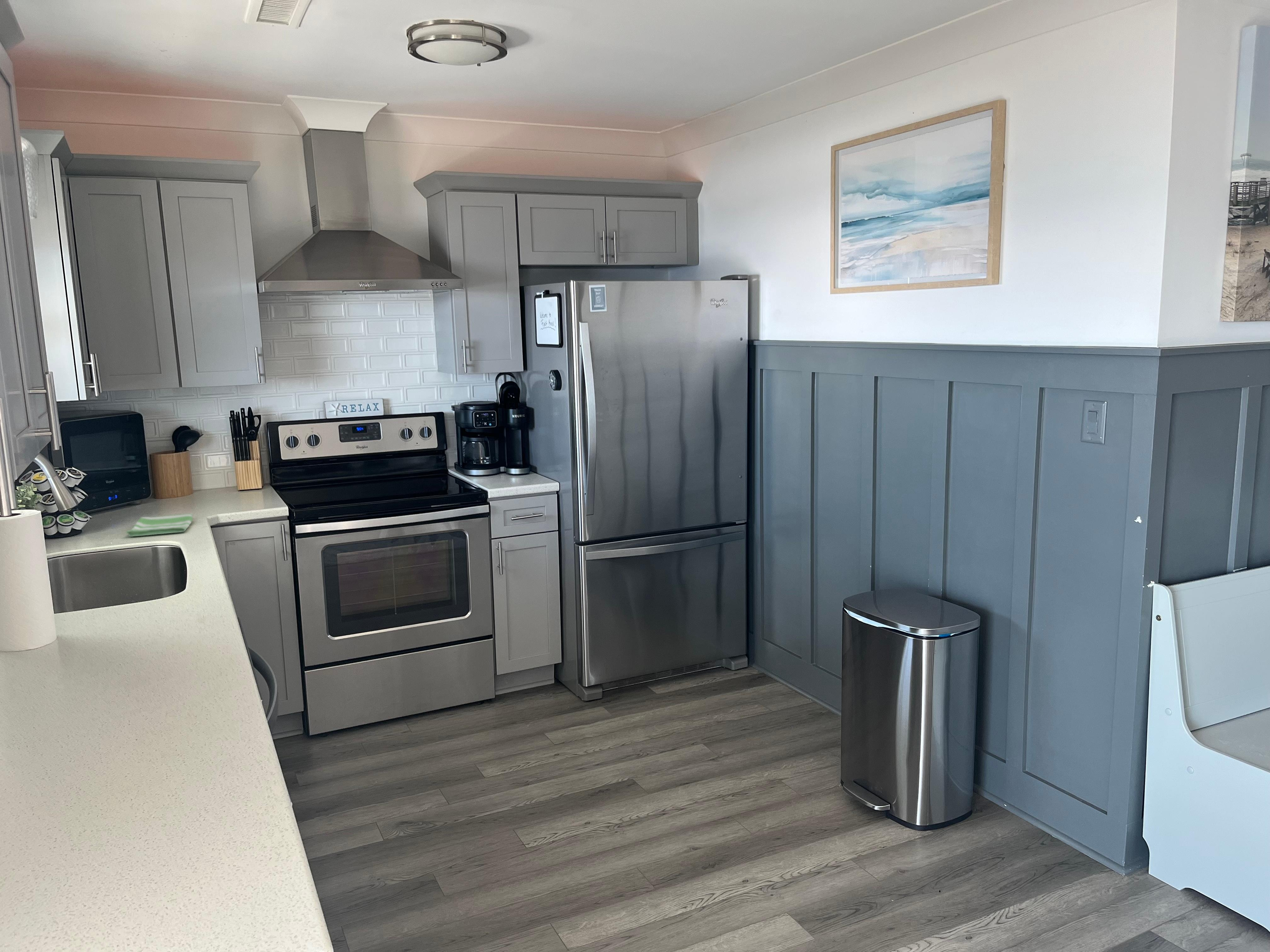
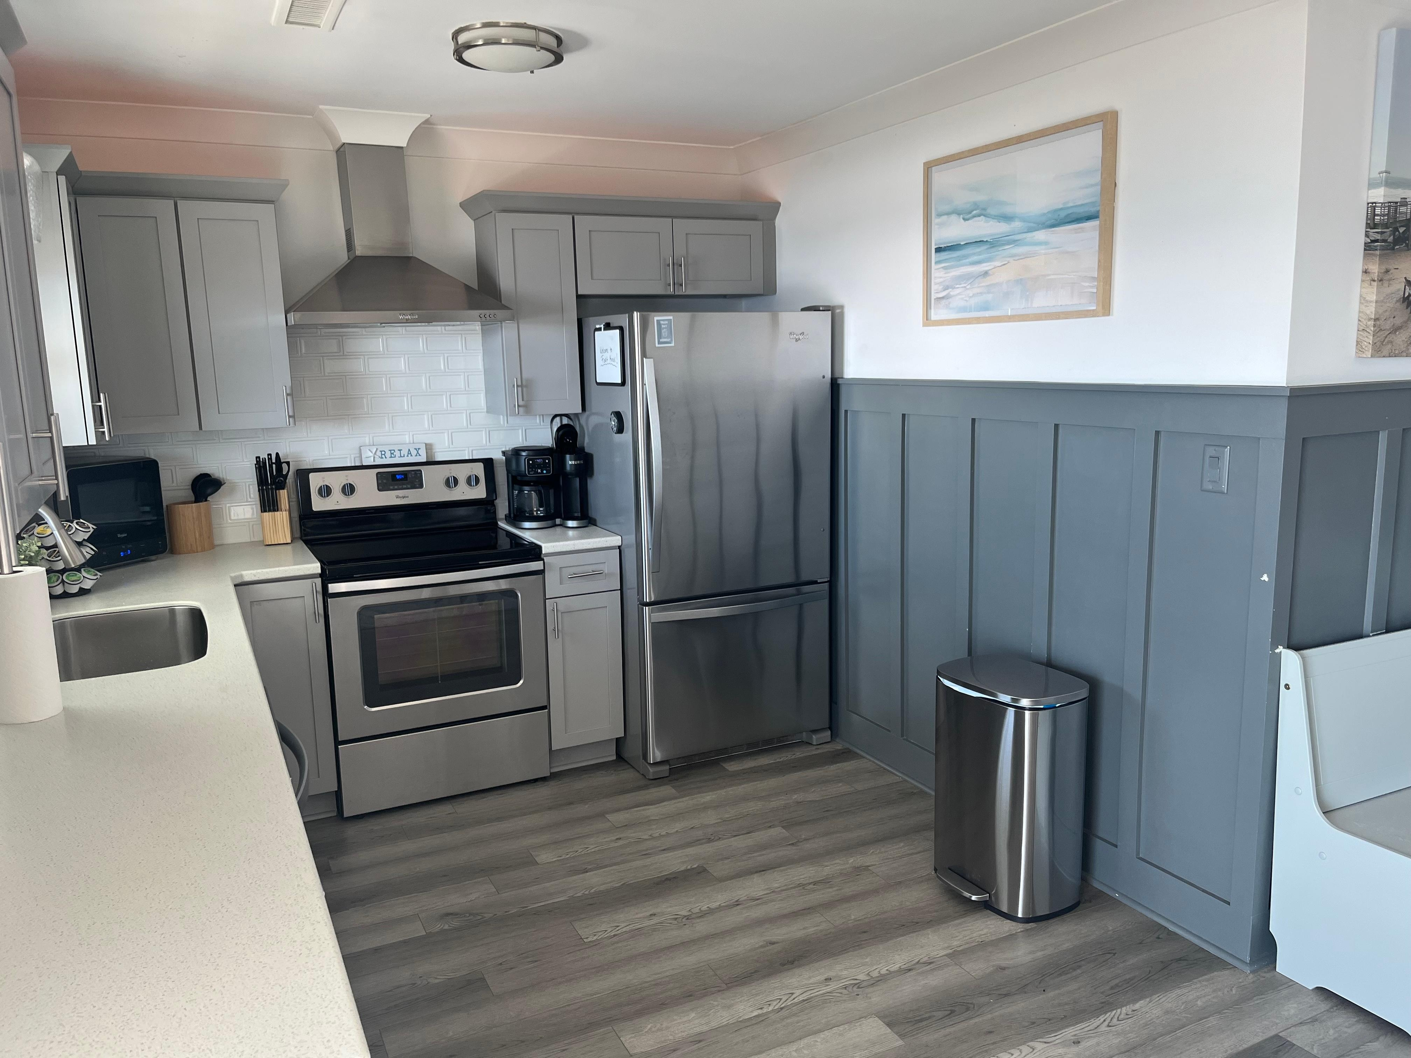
- dish towel (161, 524)
